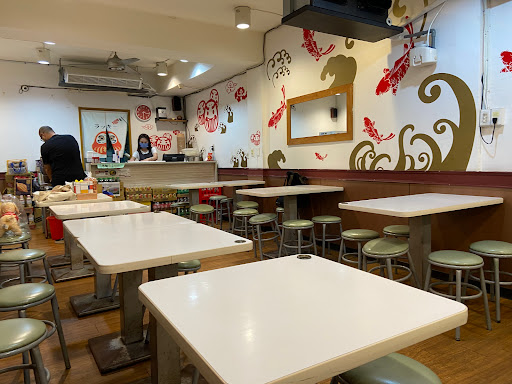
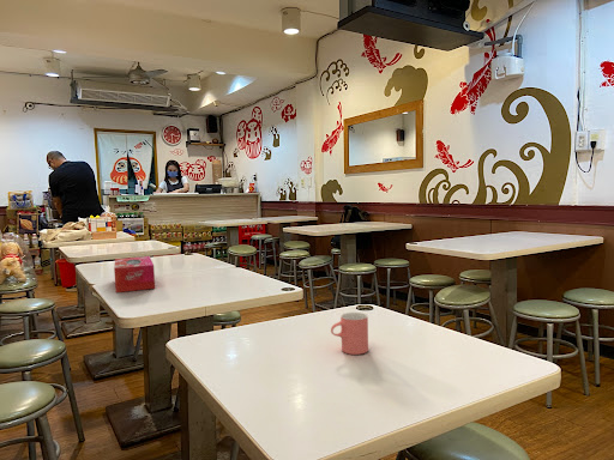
+ tissue box (133, 272)
+ cup (349, 333)
